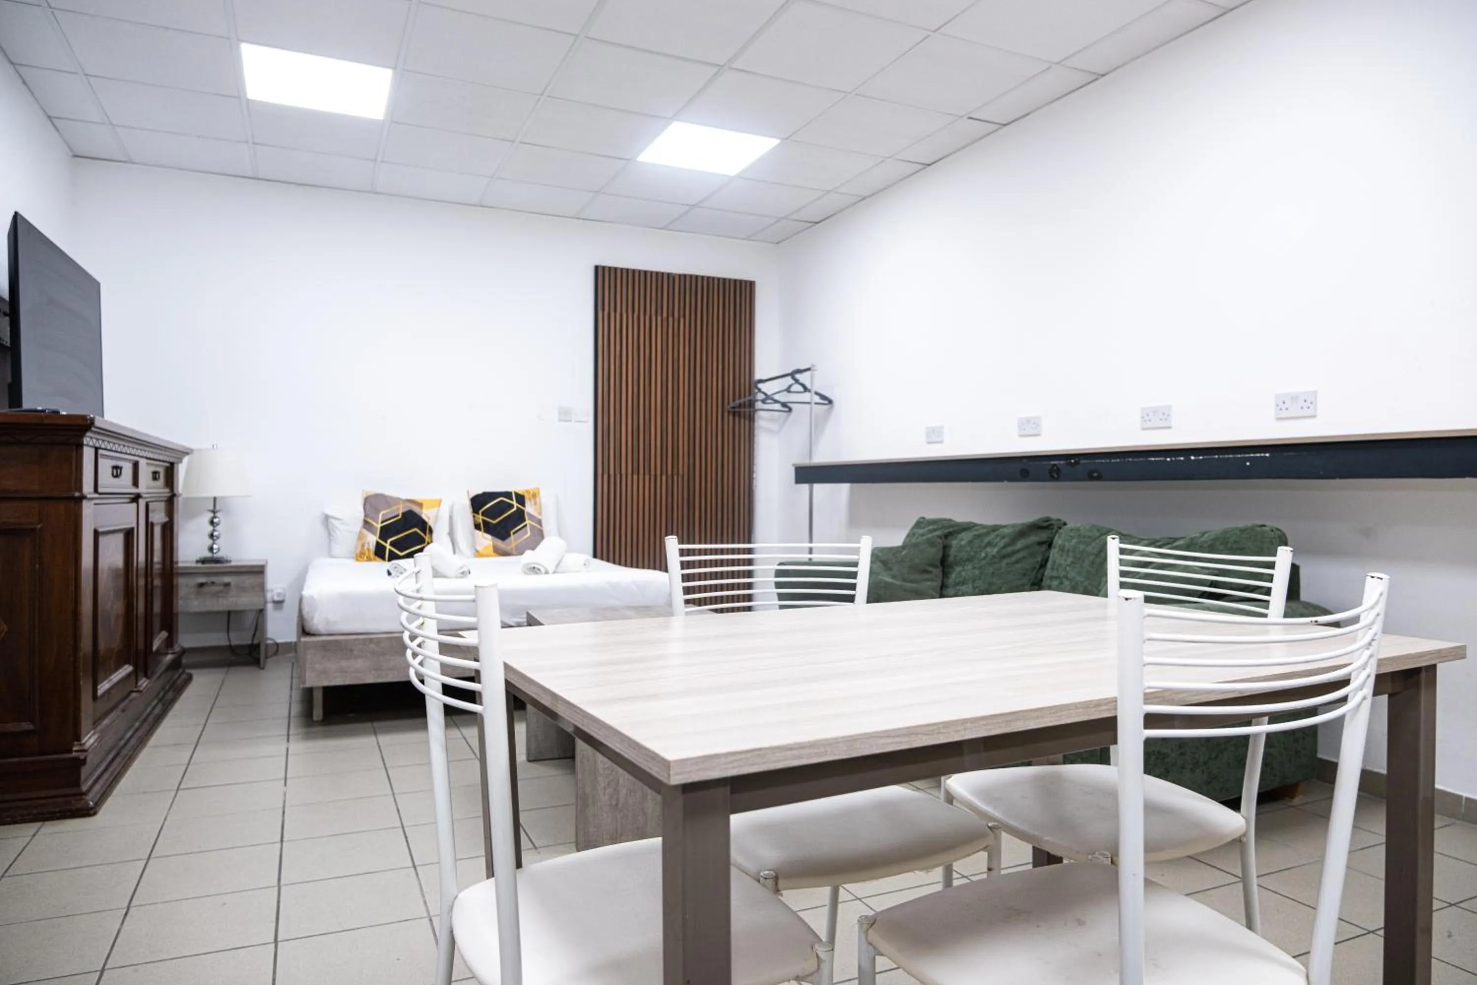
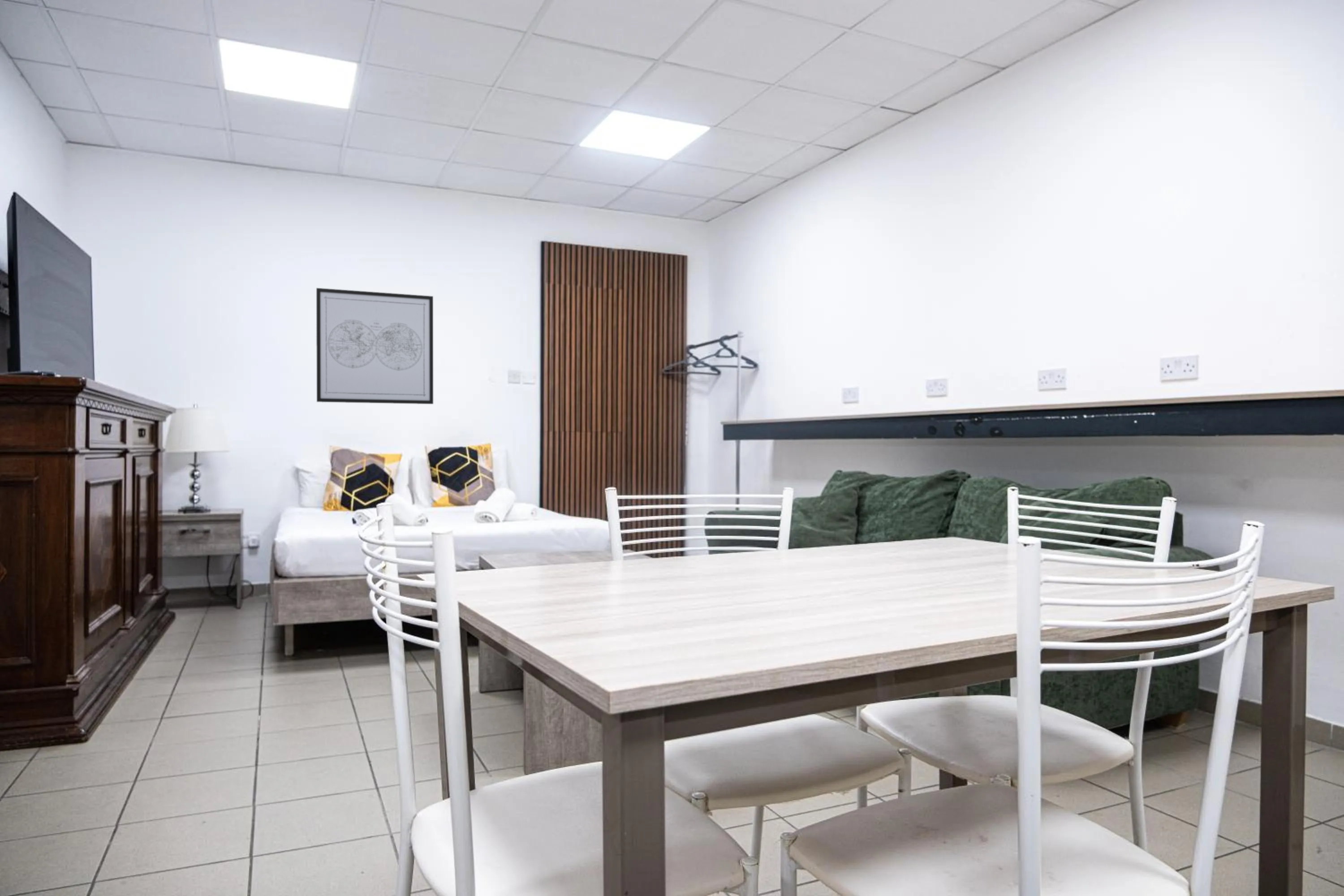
+ wall art (376, 348)
